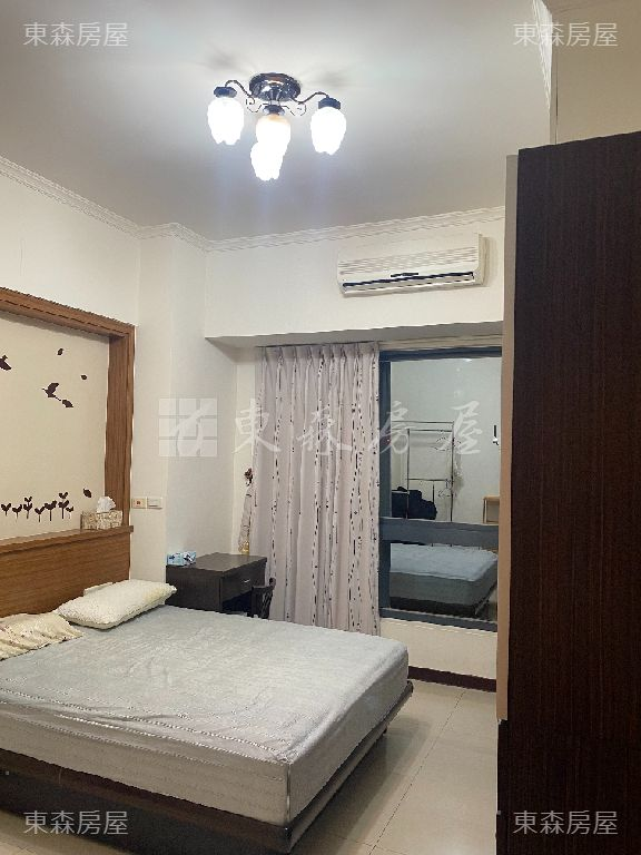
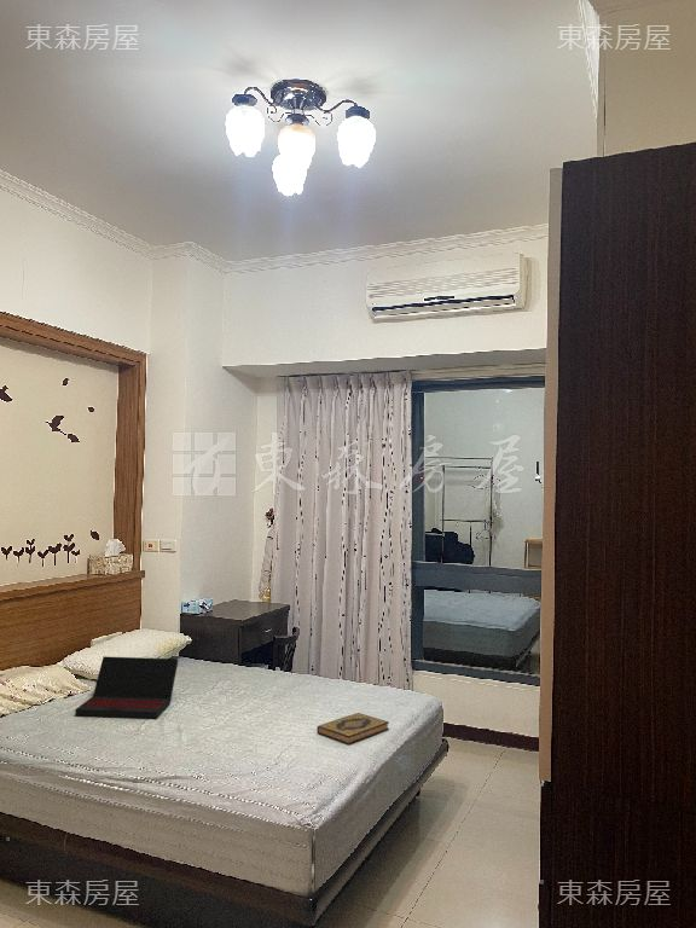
+ hardback book (353, 727)
+ laptop (129, 685)
